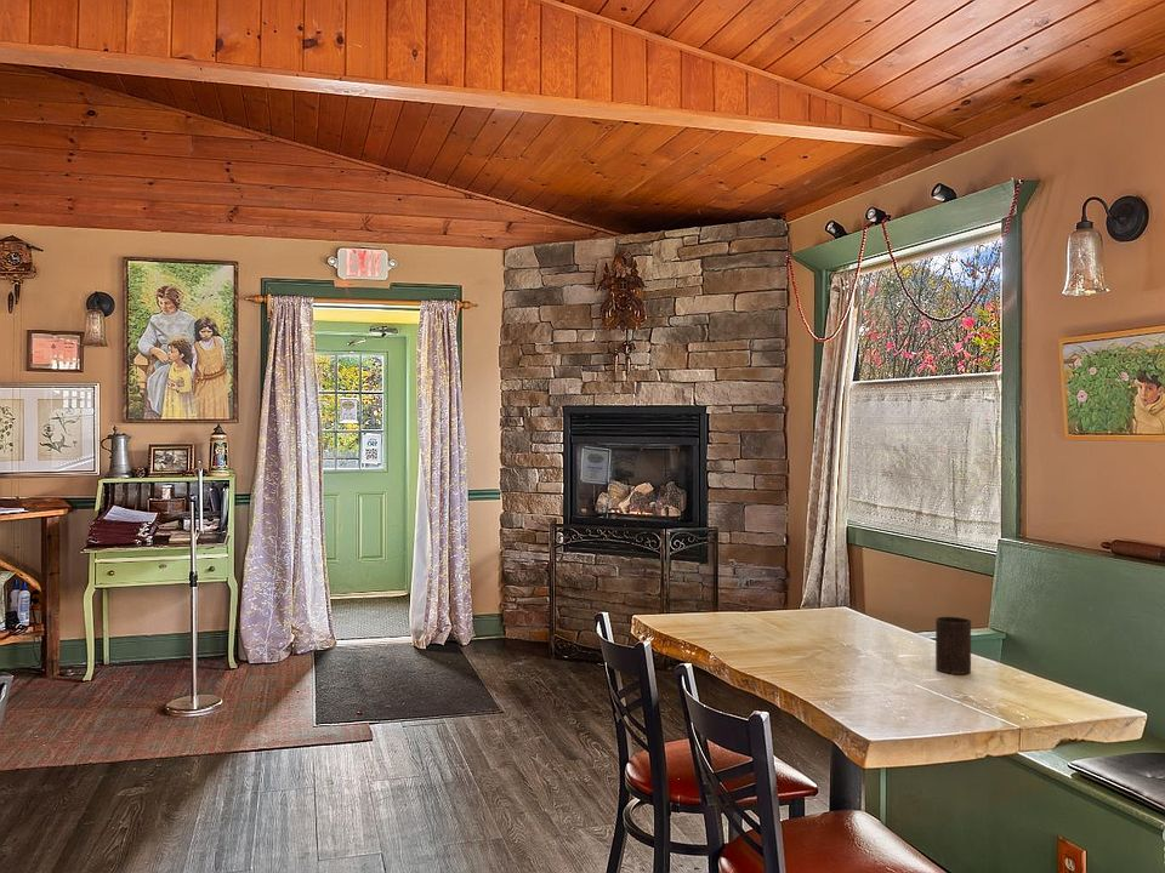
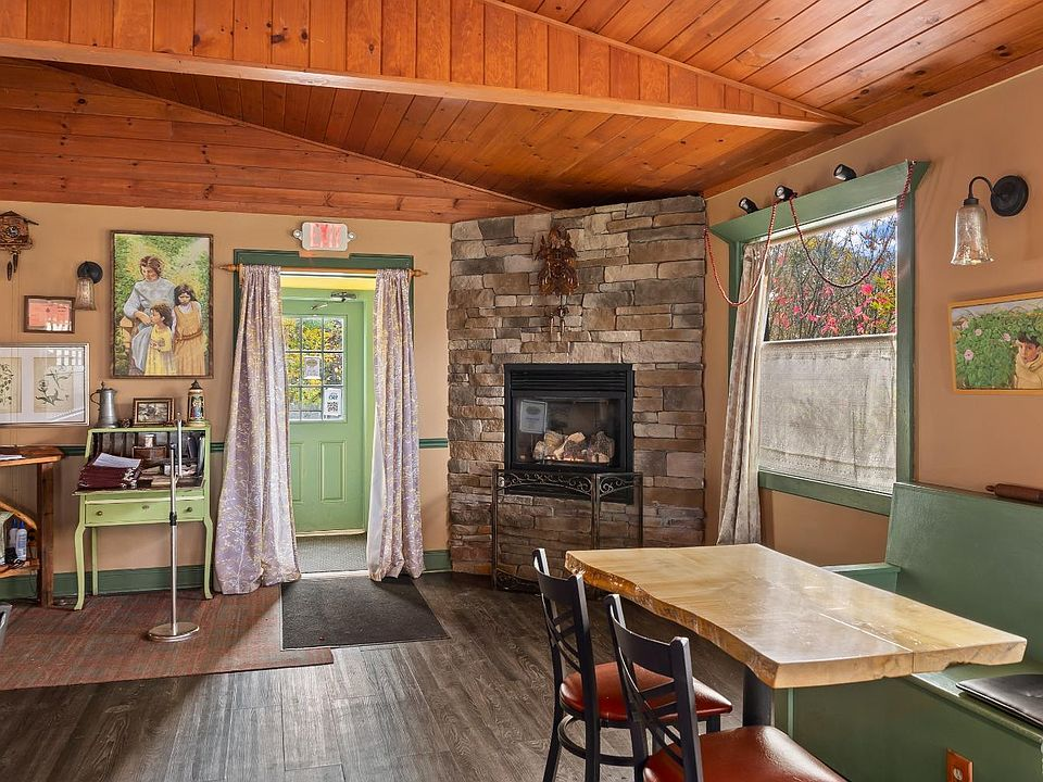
- cup (953, 644)
